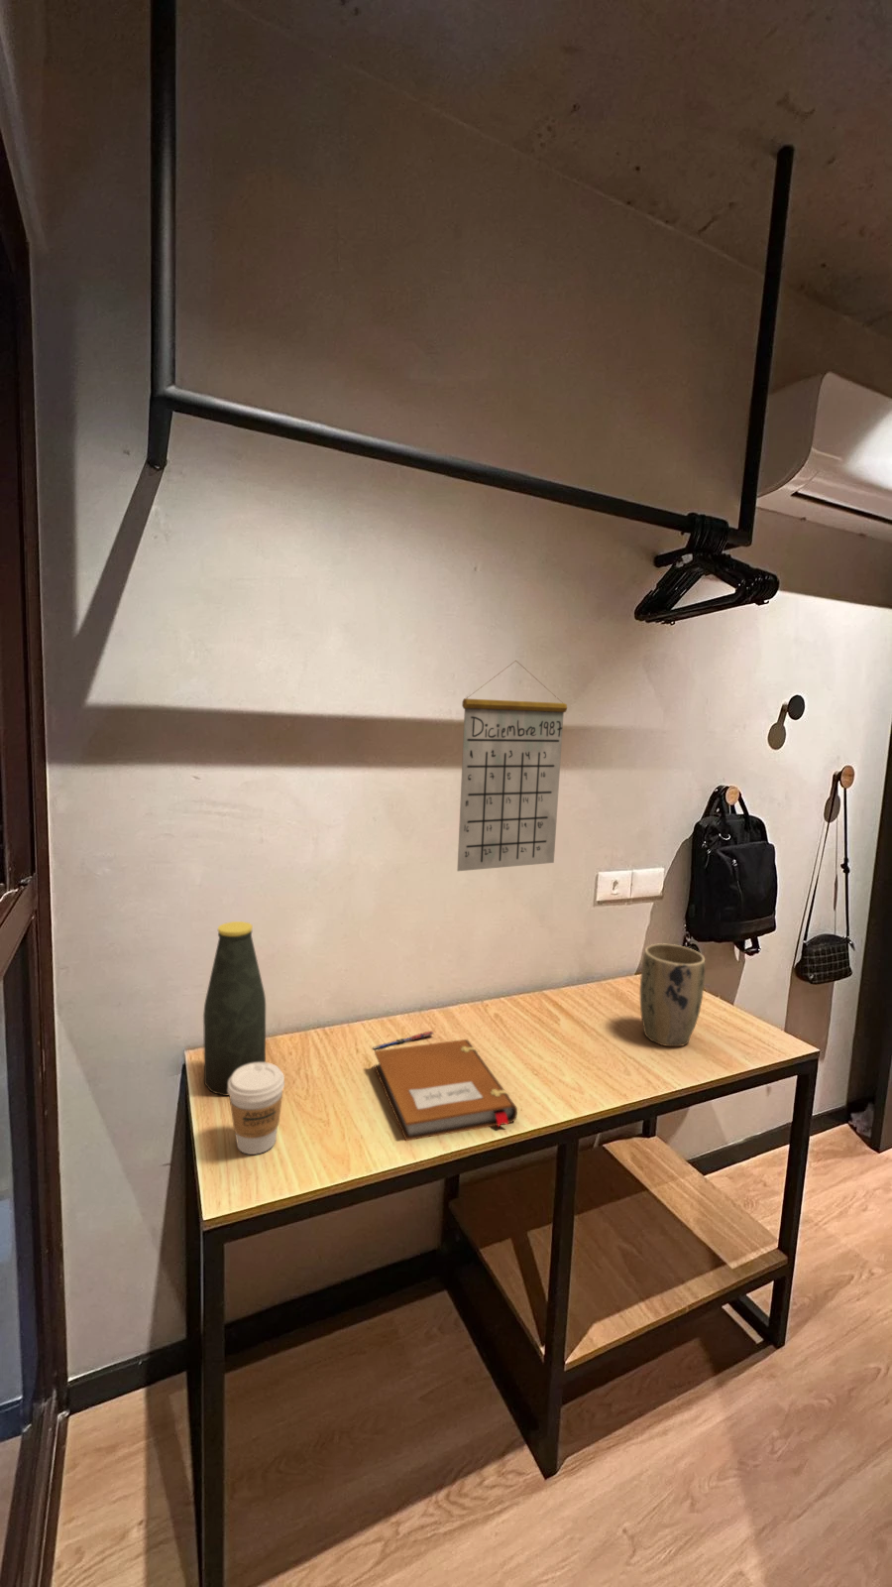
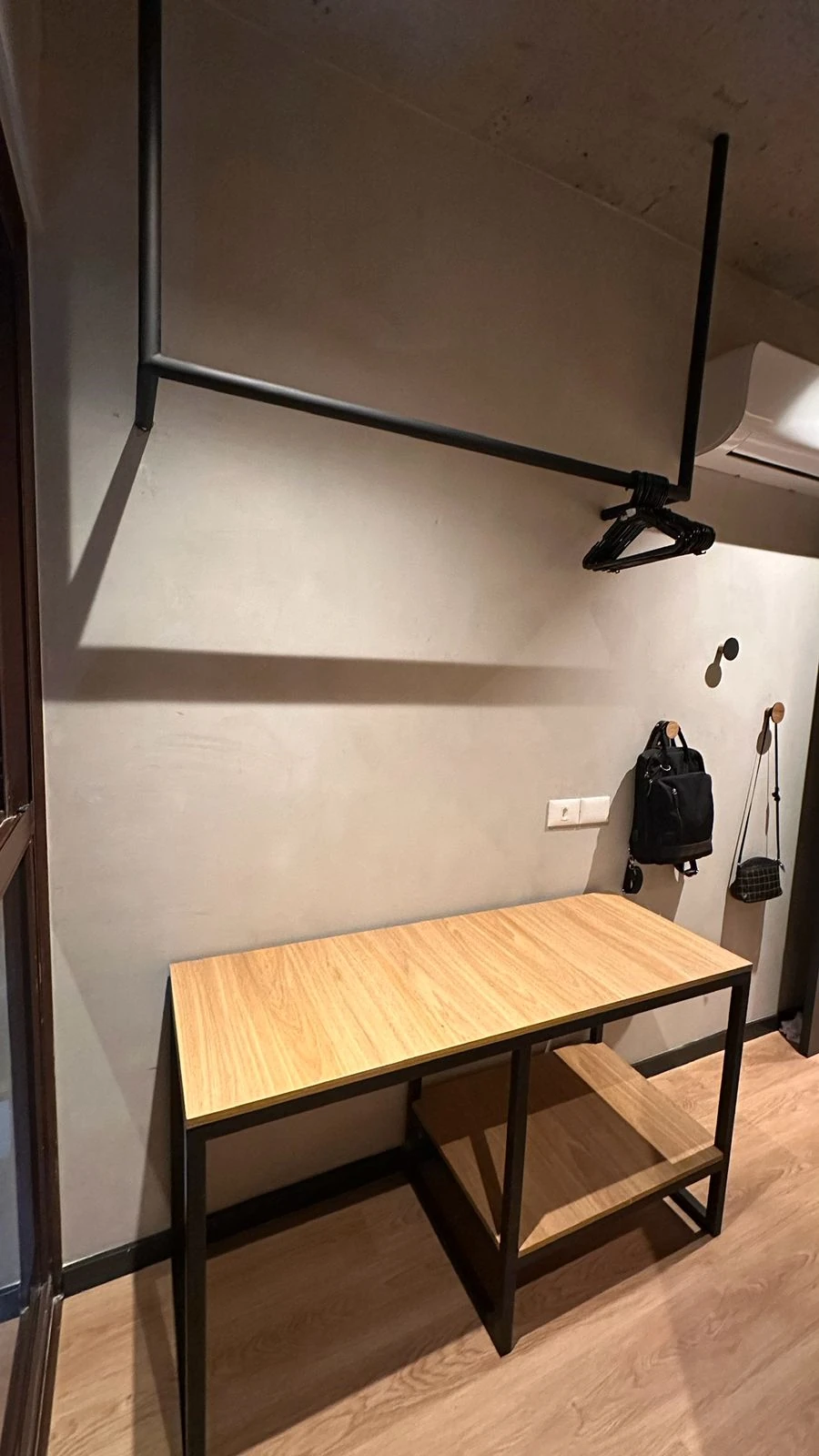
- coffee cup (256, 1107)
- calendar (512, 765)
- notebook (442, 1086)
- bottle (235, 1004)
- plant pot (670, 995)
- pen (403, 1039)
